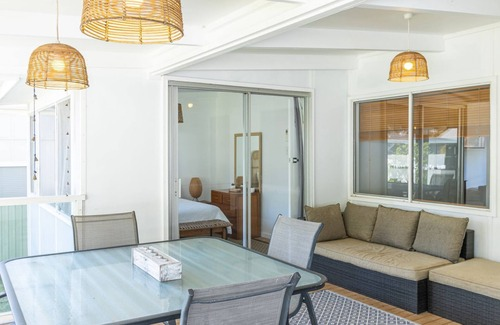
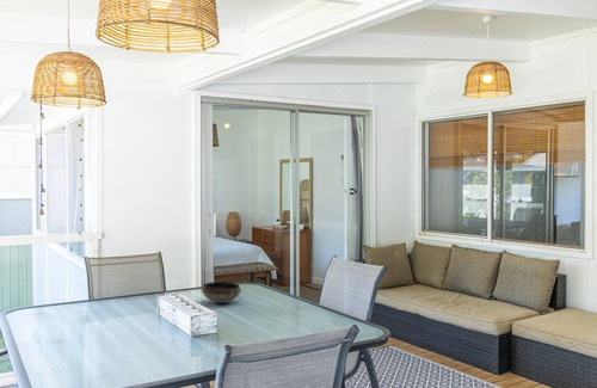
+ bowl (221, 292)
